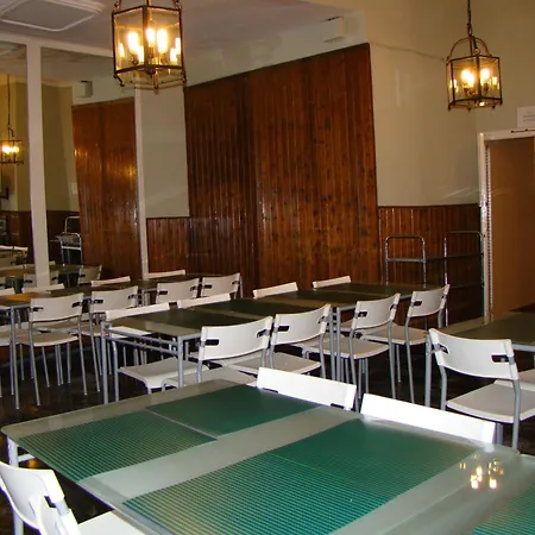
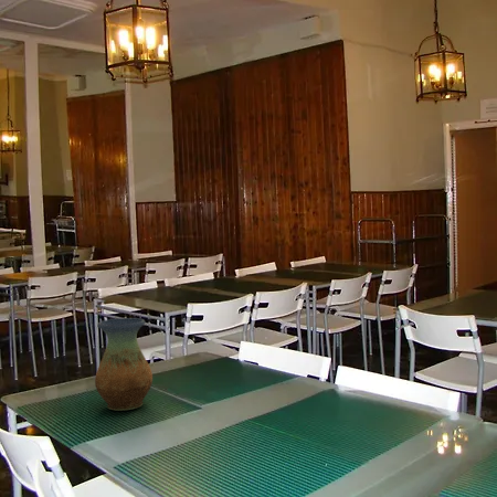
+ vase (123, 363)
